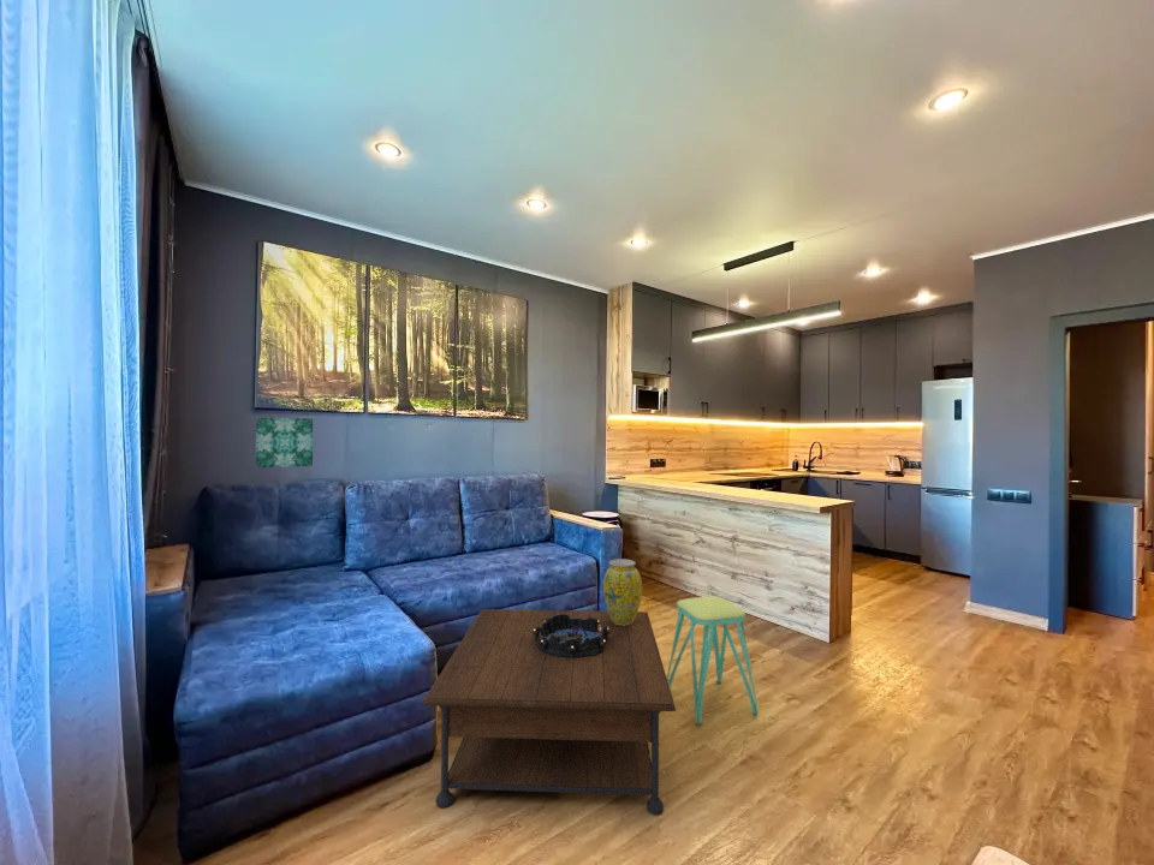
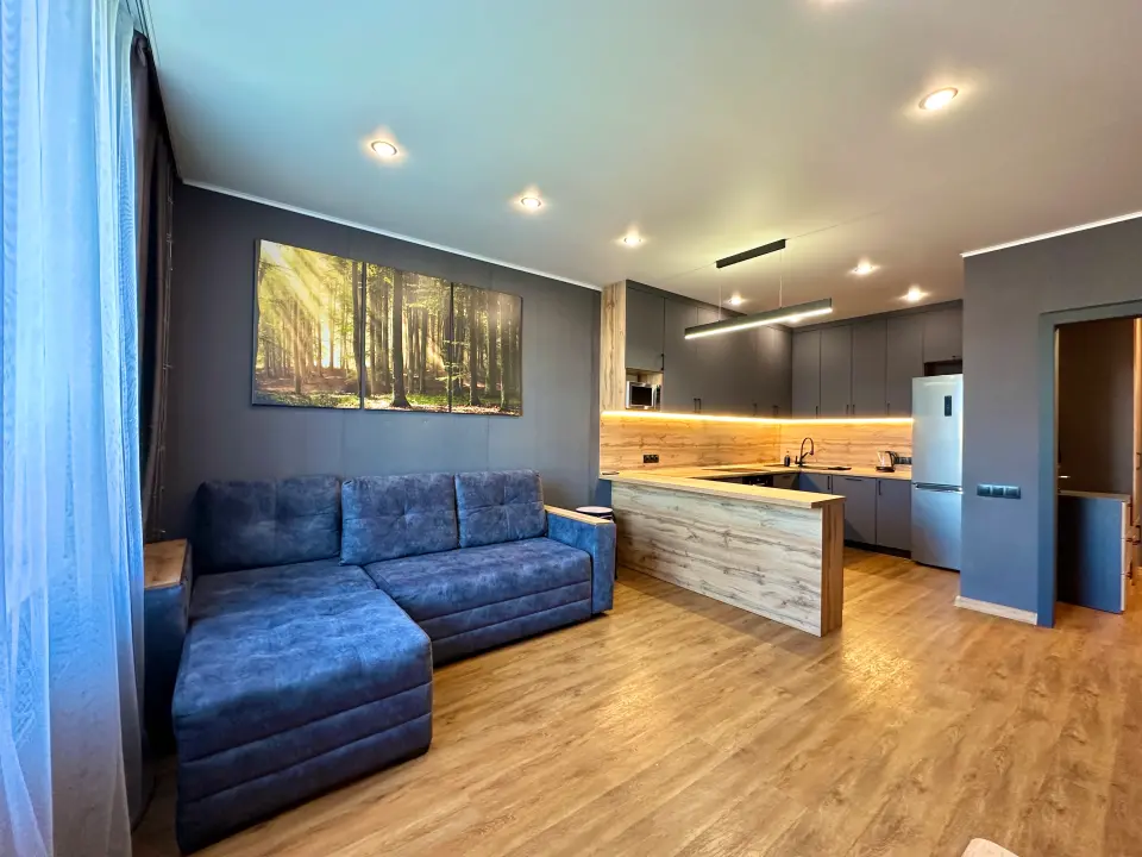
- stool (709, 651)
- coffee table (557, 692)
- vase (621, 591)
- decorative bowl (571, 632)
- wall art (285, 442)
